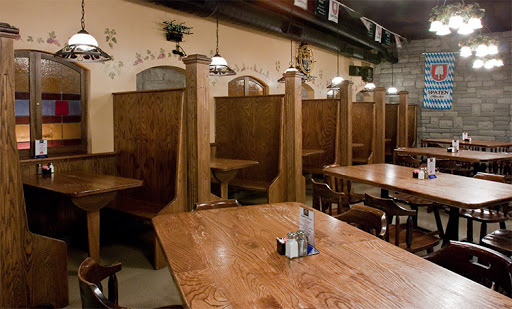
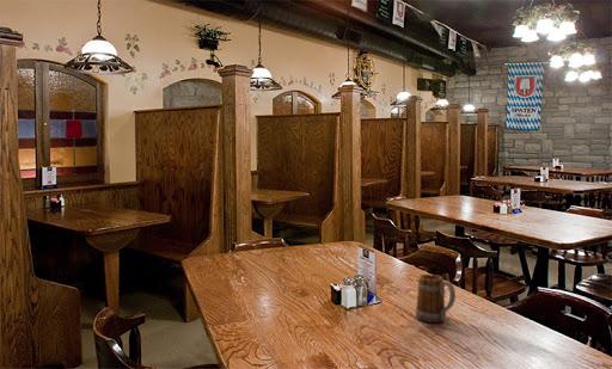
+ beer mug (435, 299)
